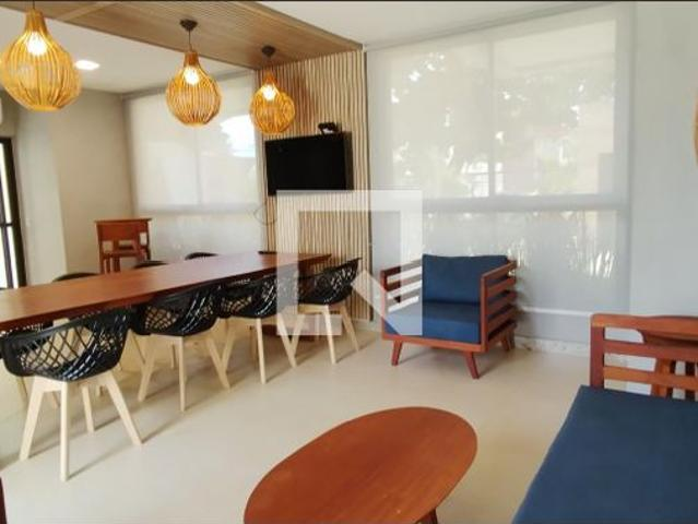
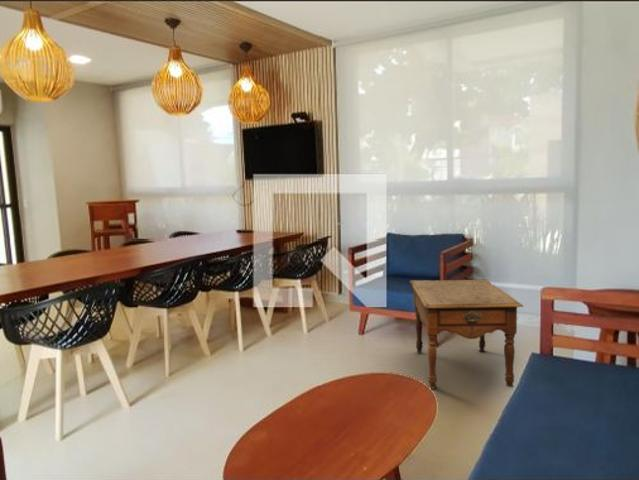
+ side table (459, 329)
